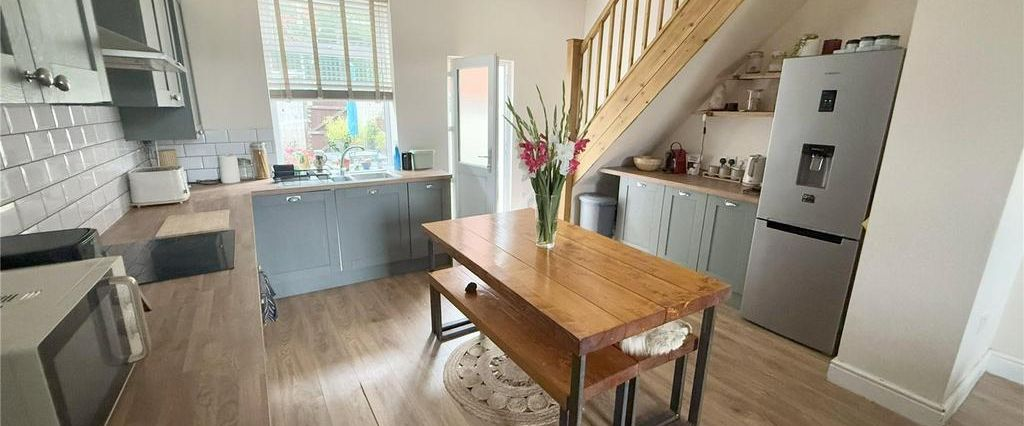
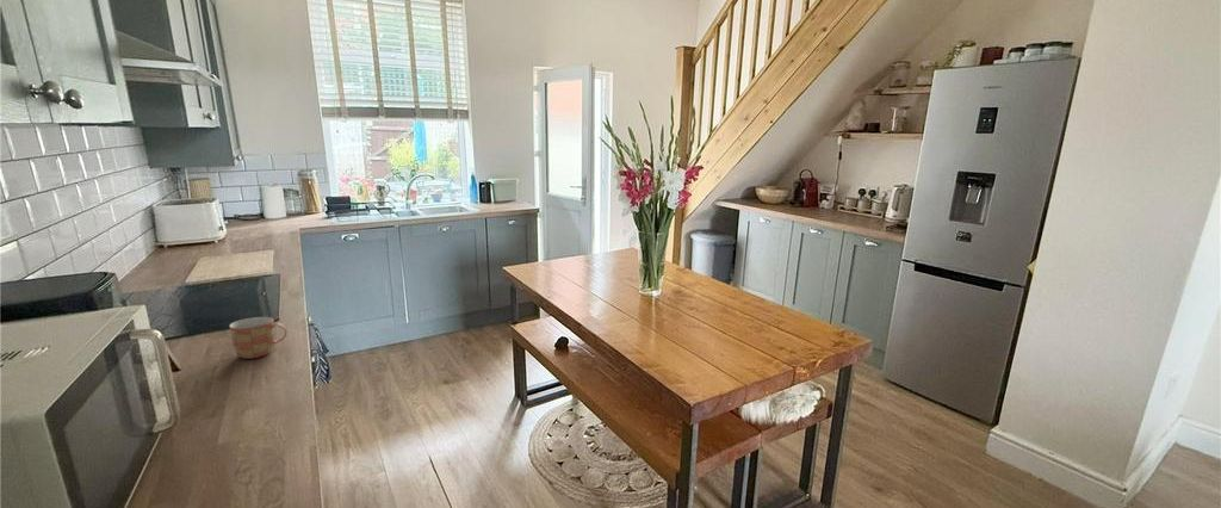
+ mug (259, 336)
